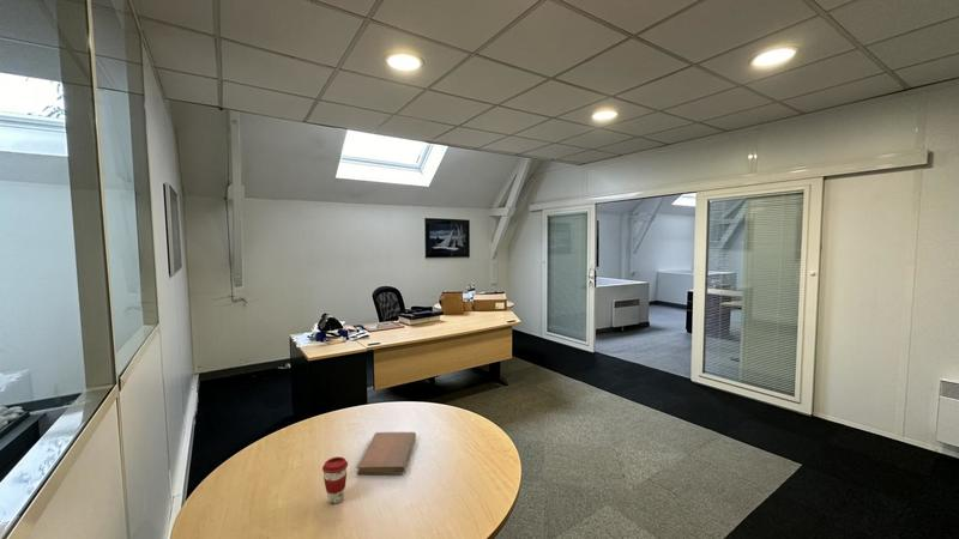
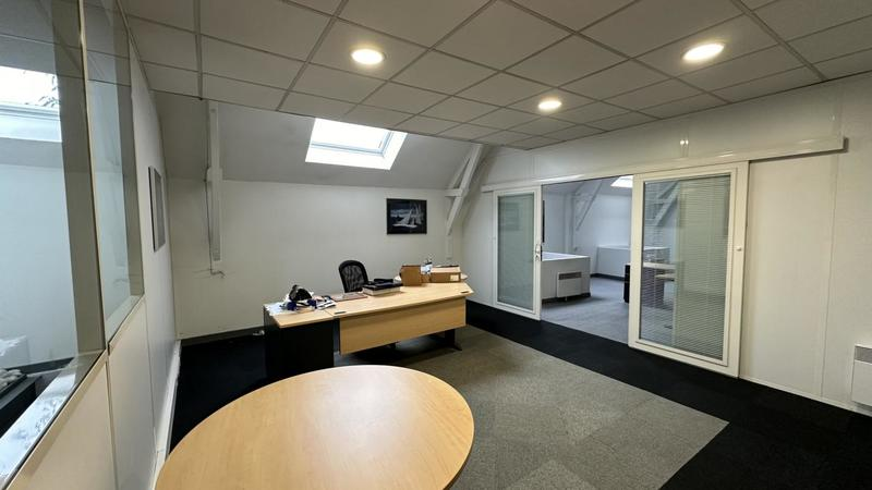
- notebook (388, 450)
- coffee cup (336, 480)
